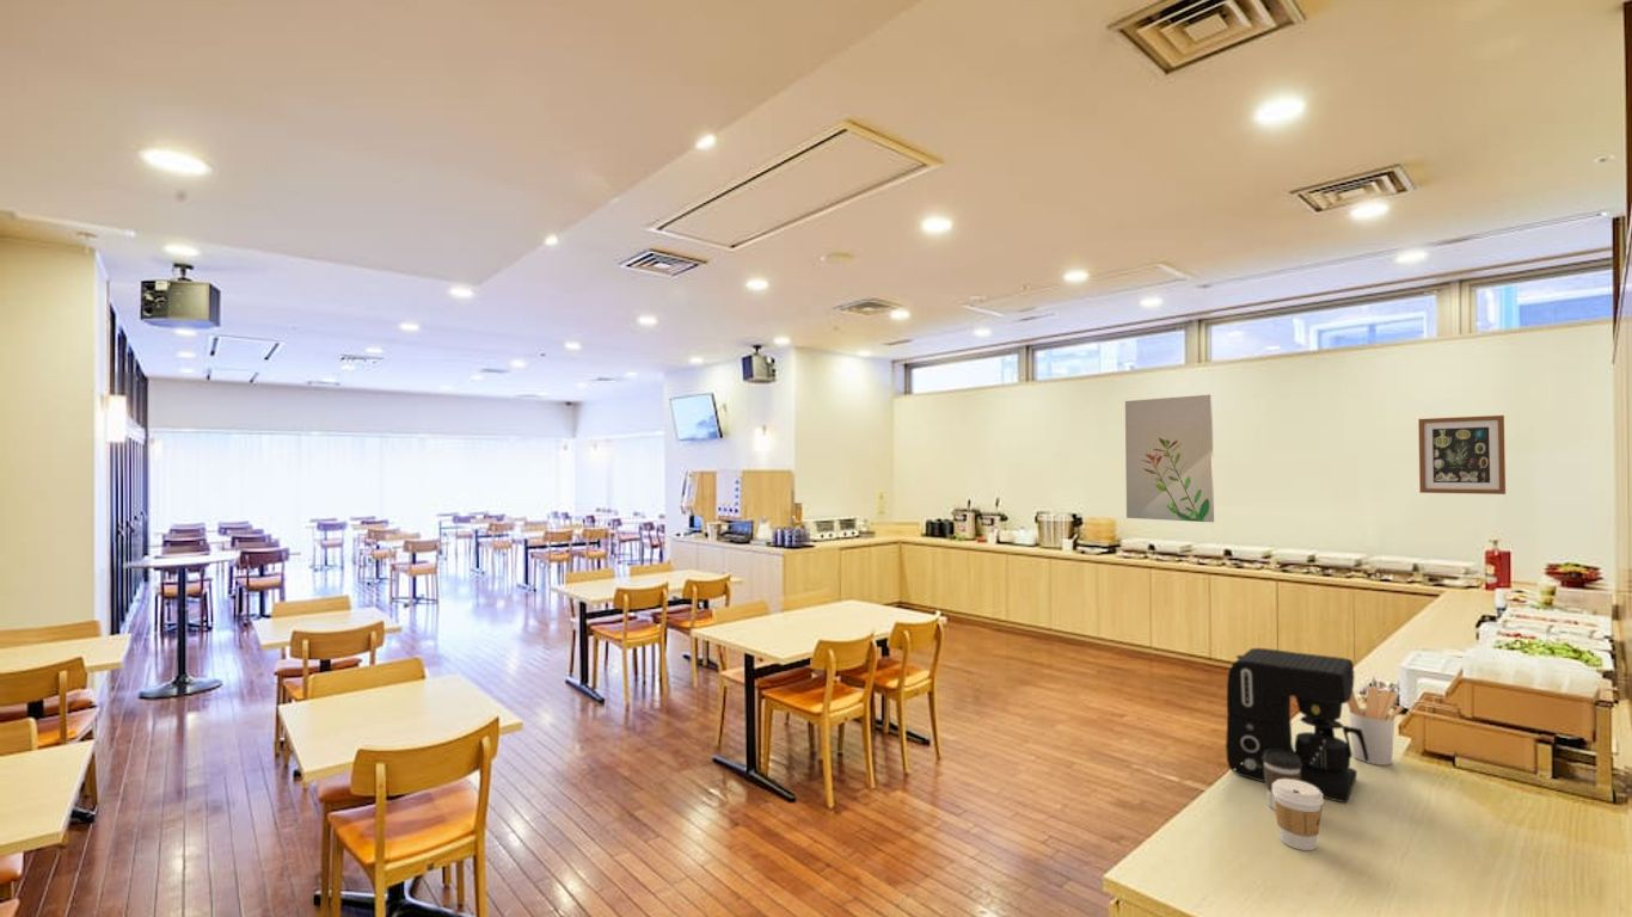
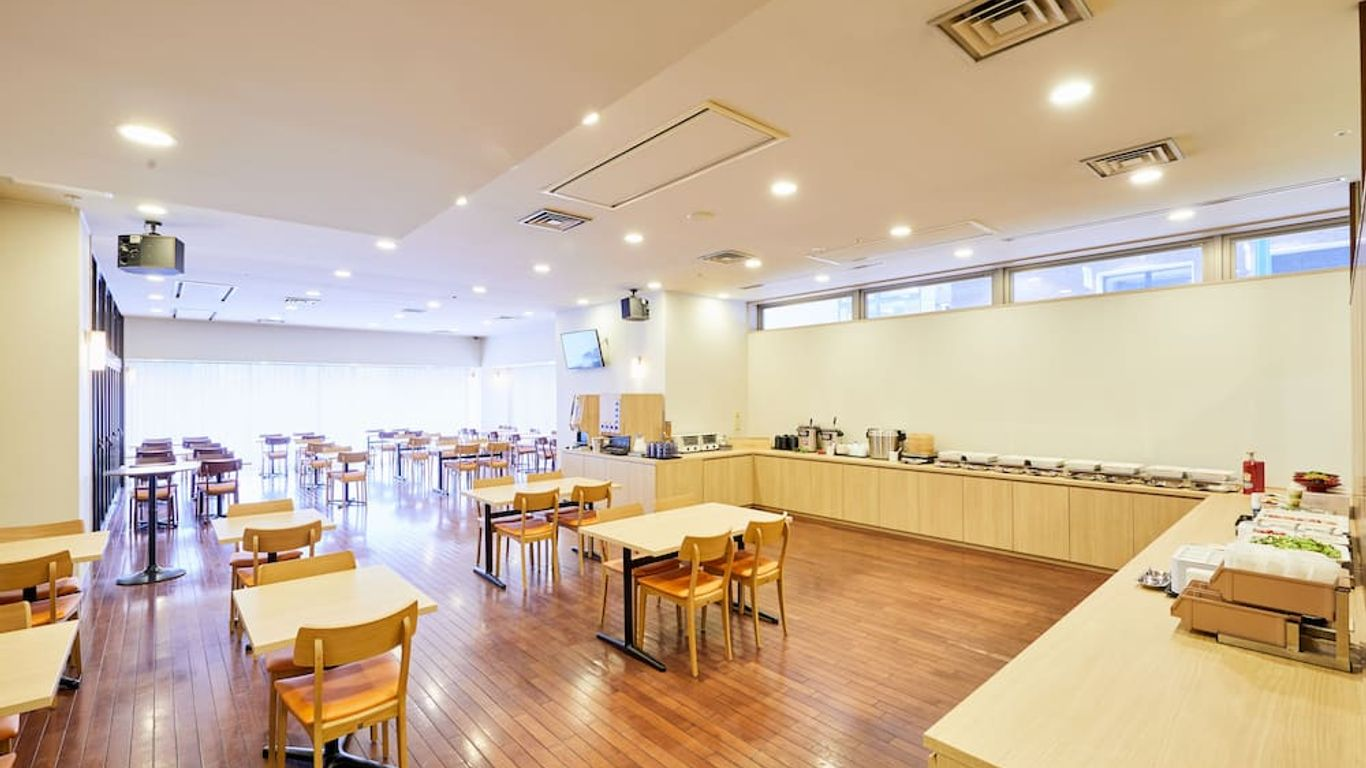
- utensil holder (1375, 722)
- coffee cup (1282, 778)
- wall art (1167, 458)
- coffee maker (1300, 719)
- wall art (1460, 455)
- coffee cup (1297, 813)
